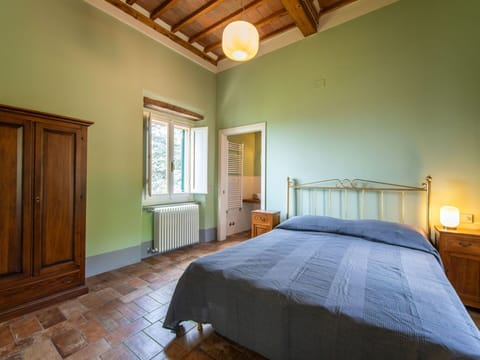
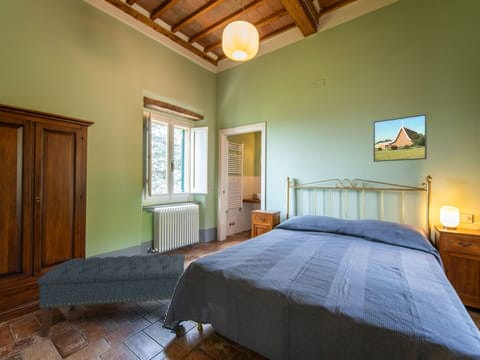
+ bench (121, 289)
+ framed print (398, 139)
